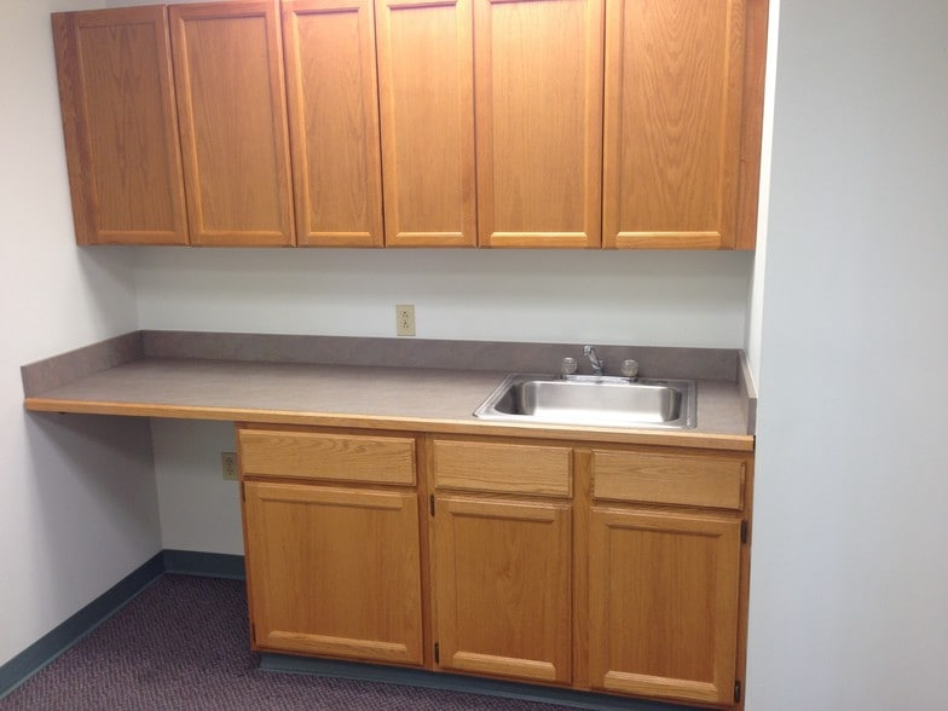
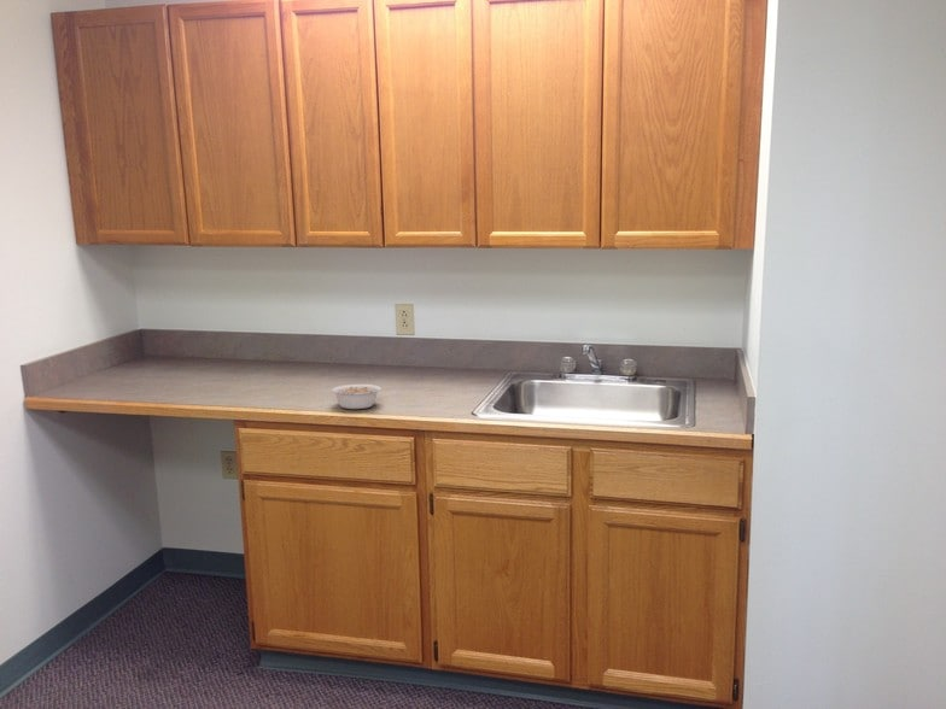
+ legume (358, 395)
